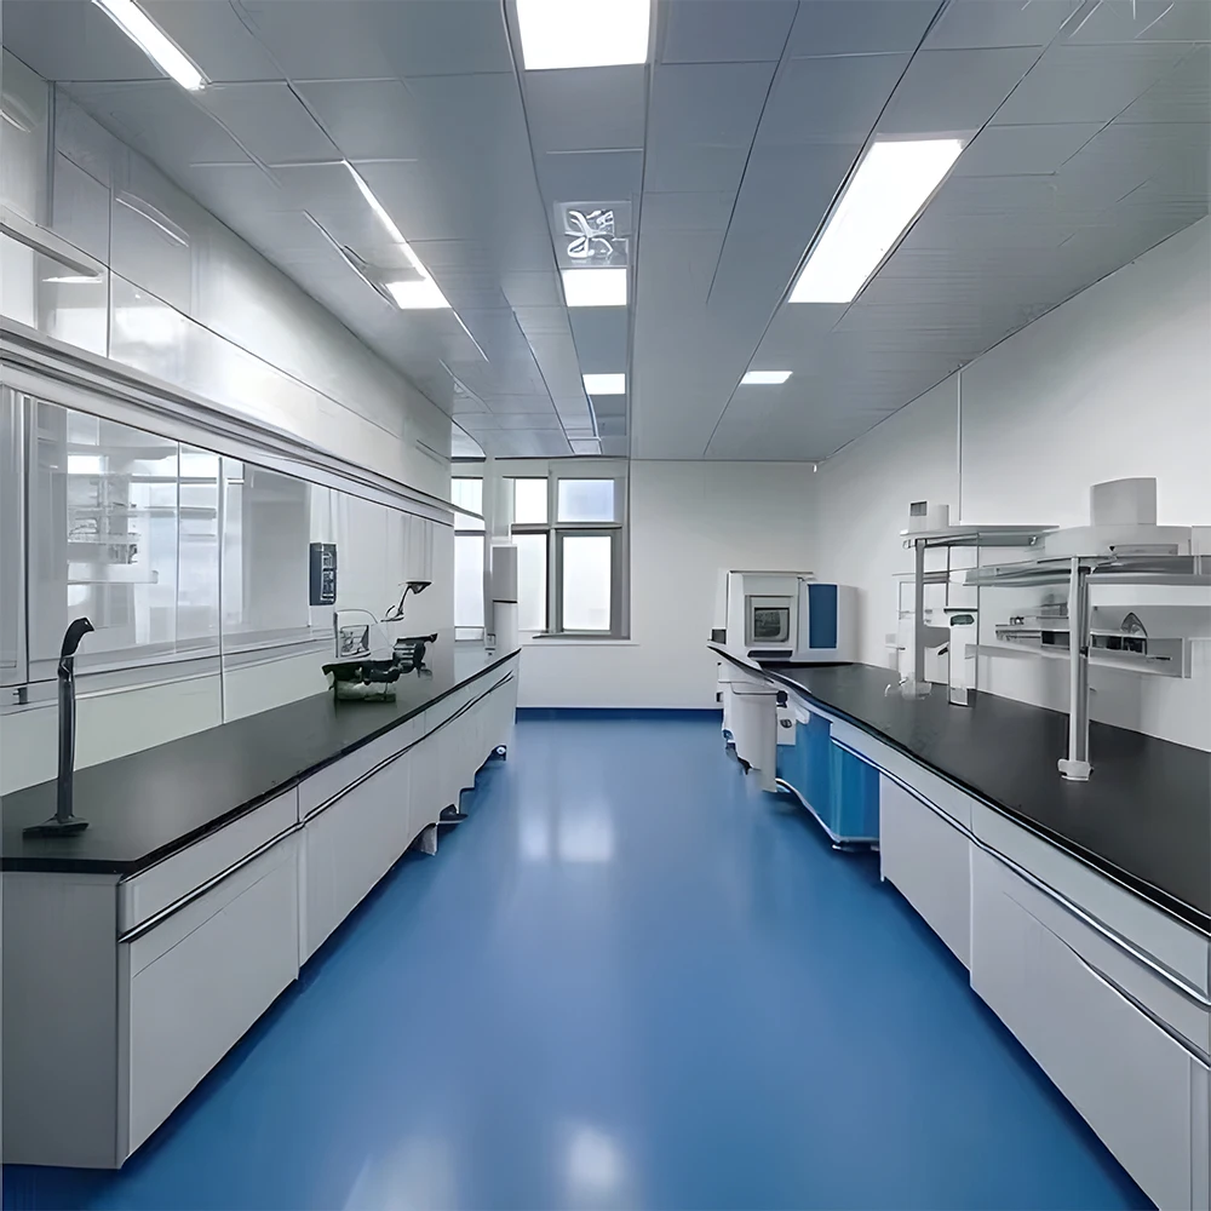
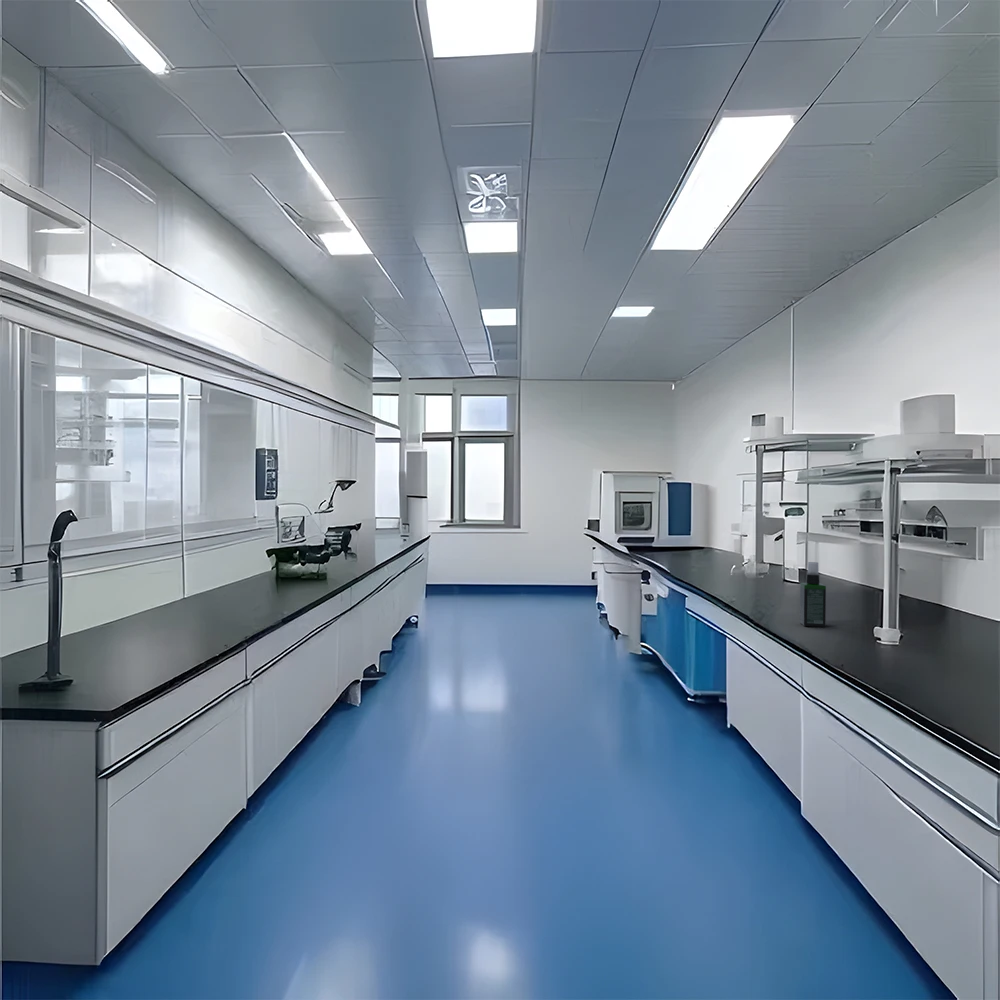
+ spray bottle (812, 593)
